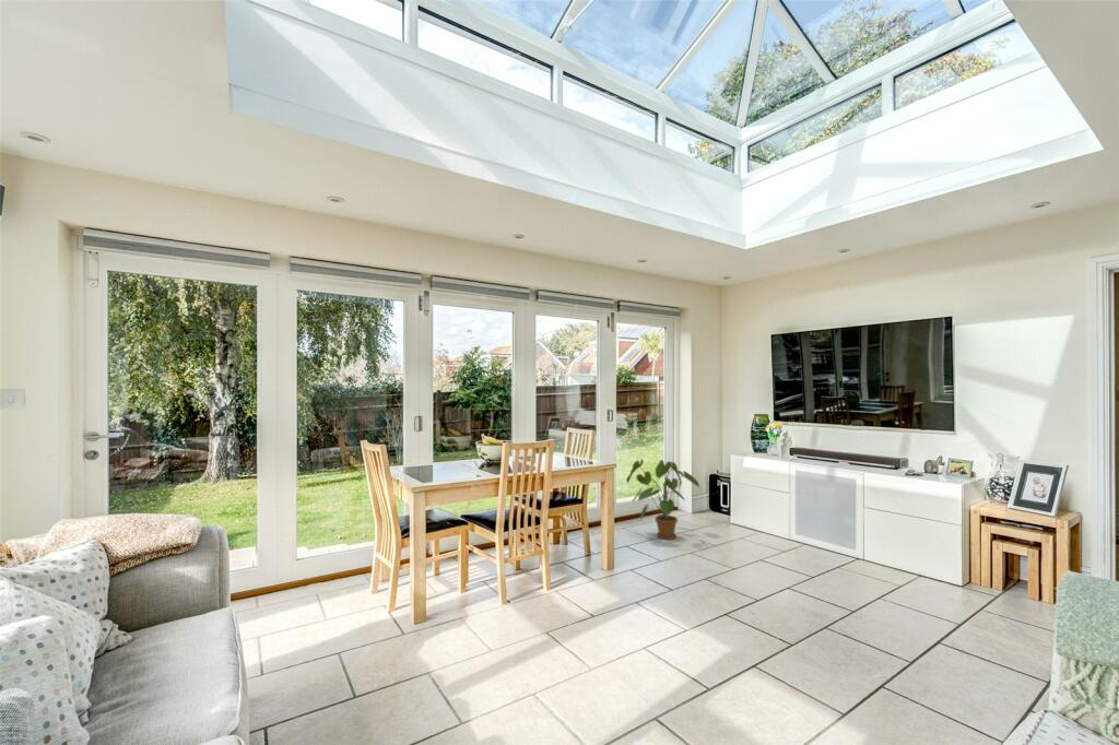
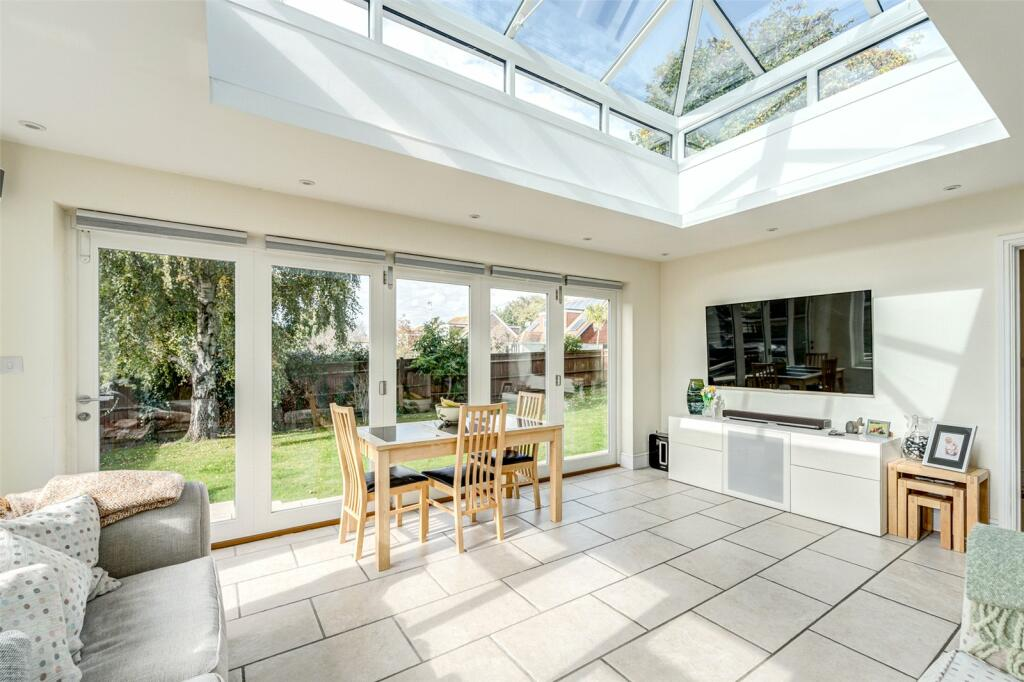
- house plant (663, 496)
